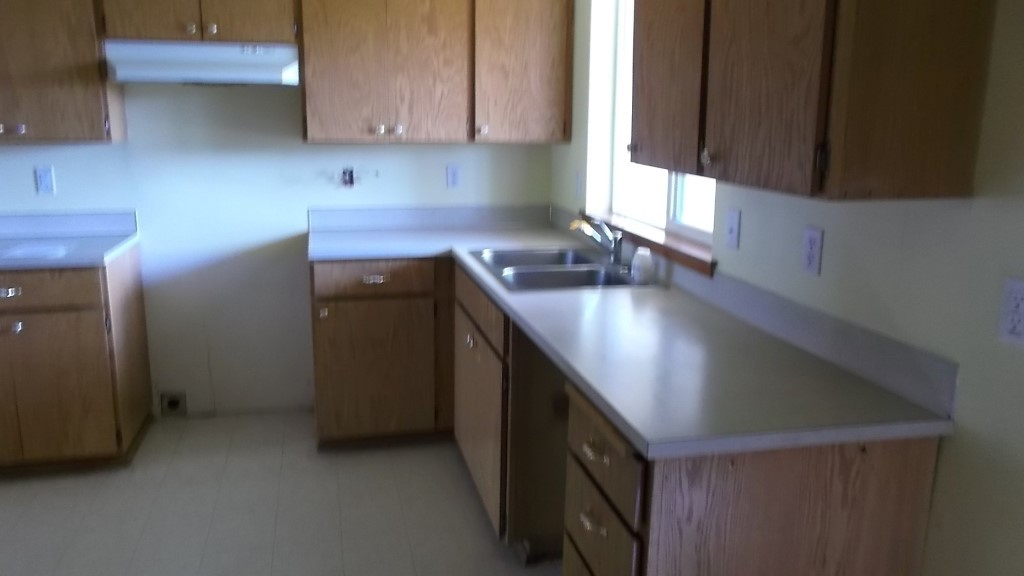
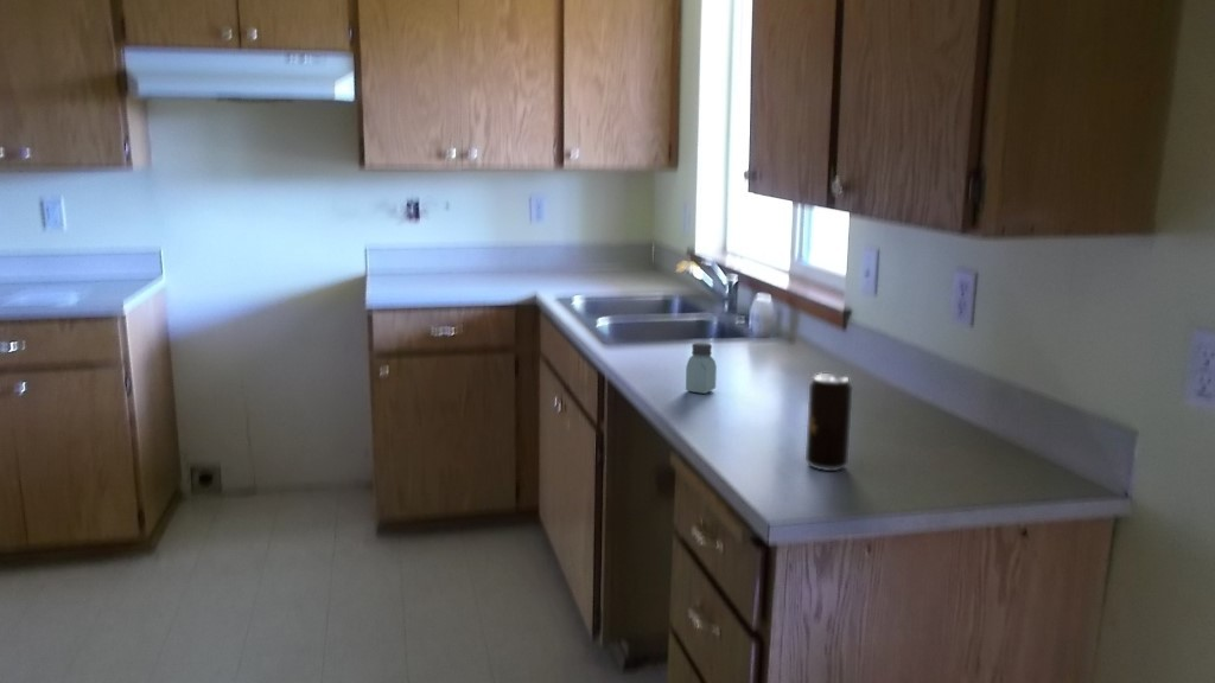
+ saltshaker (701, 366)
+ beverage can (828, 421)
